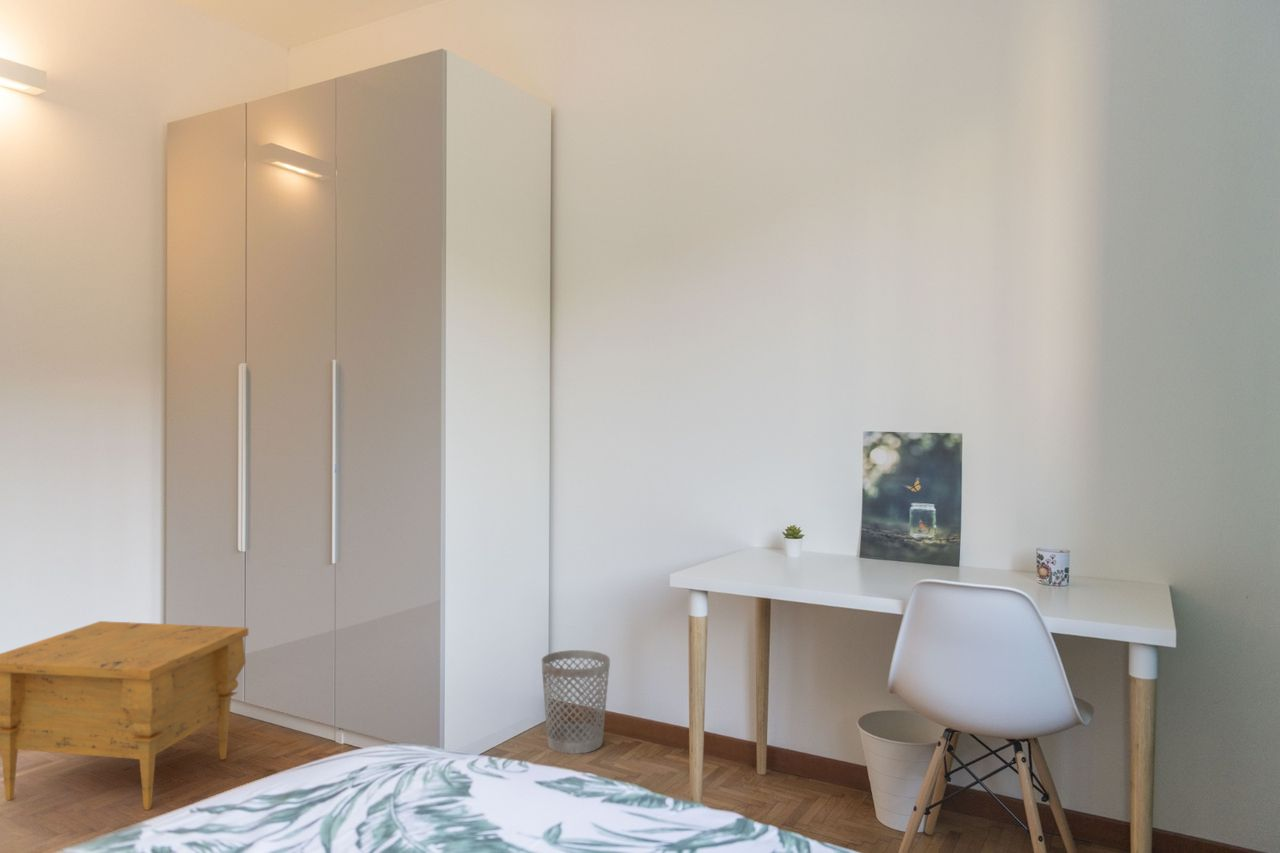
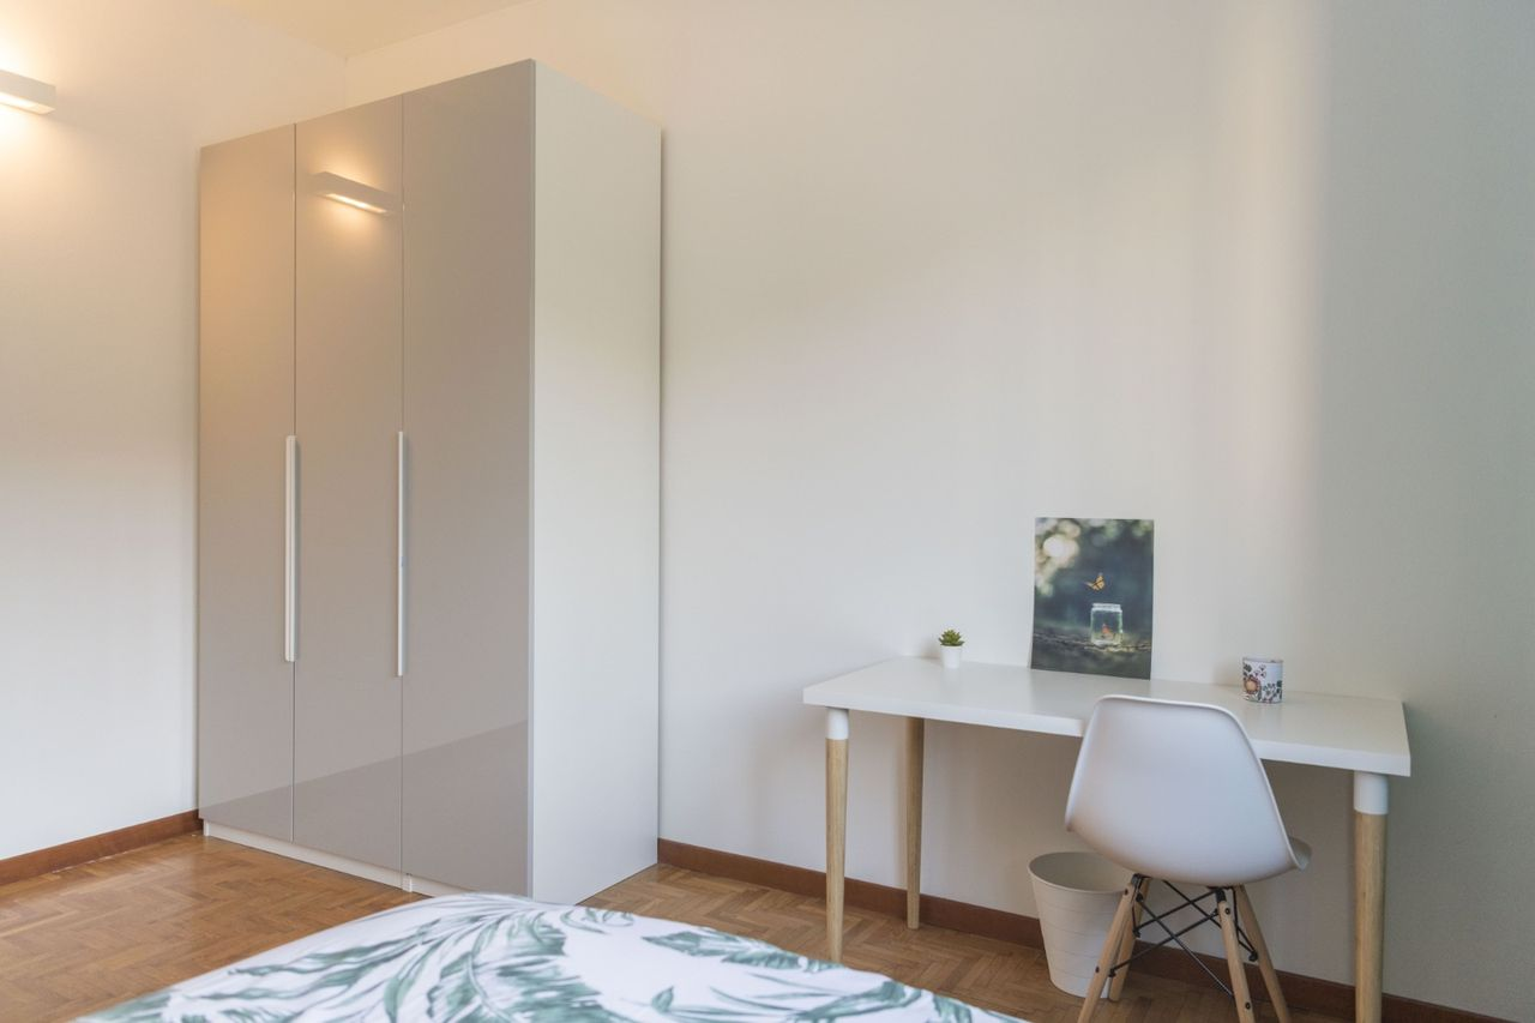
- wastebasket (575, 701)
- nightstand (122, 710)
